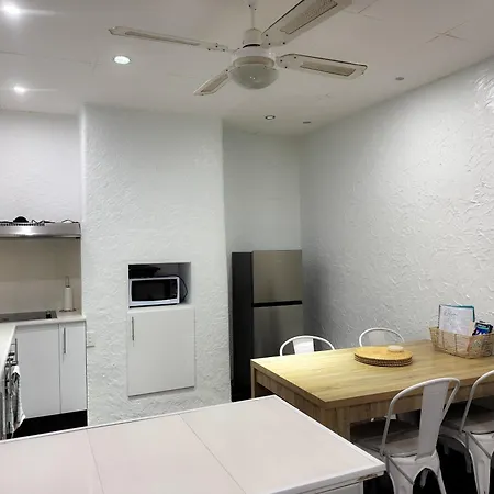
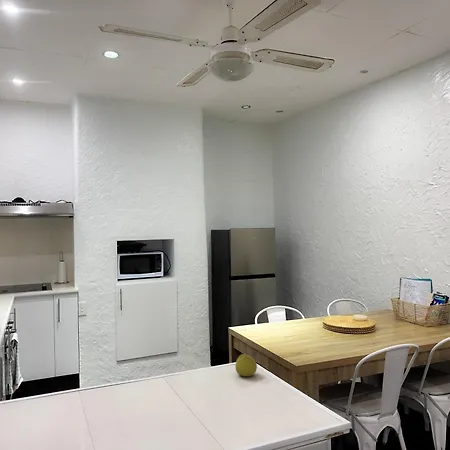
+ lemon (246, 364)
